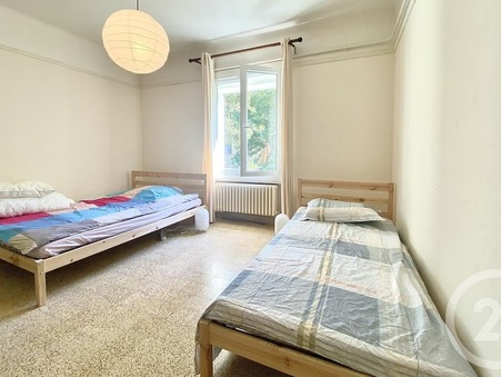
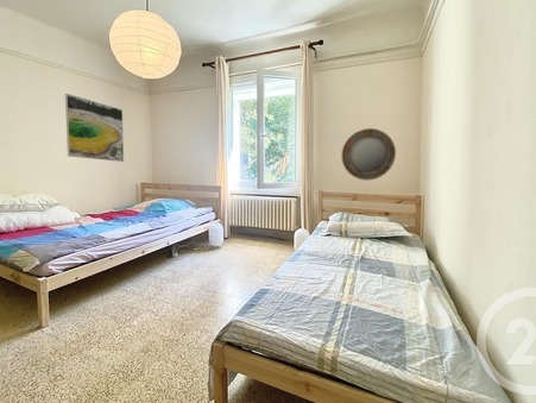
+ home mirror (367, 155)
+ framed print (96, 131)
